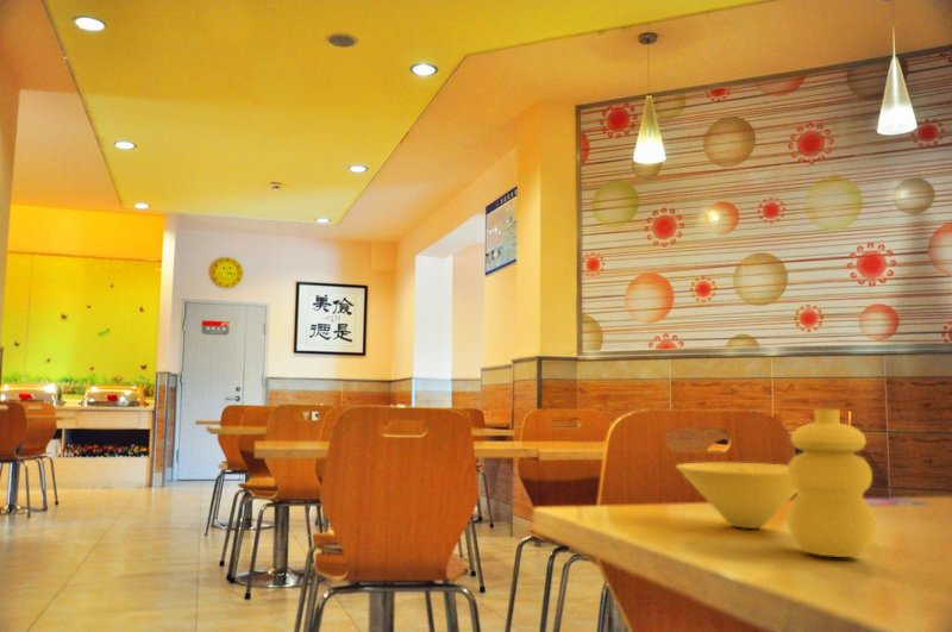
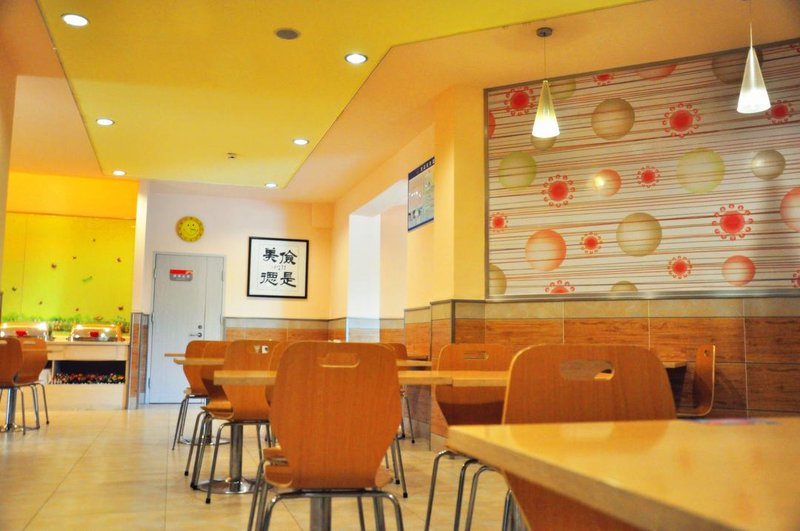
- condiment set (774, 470)
